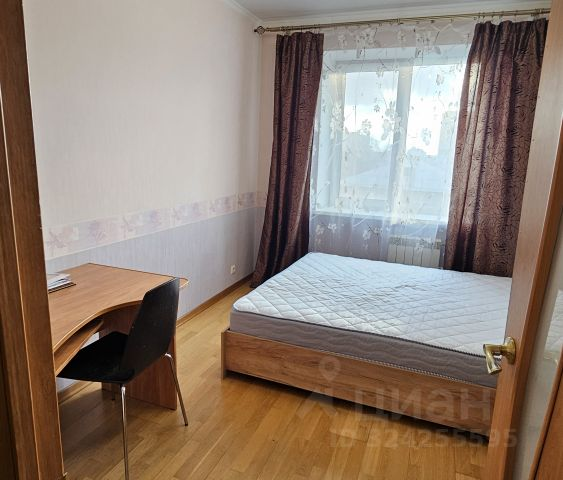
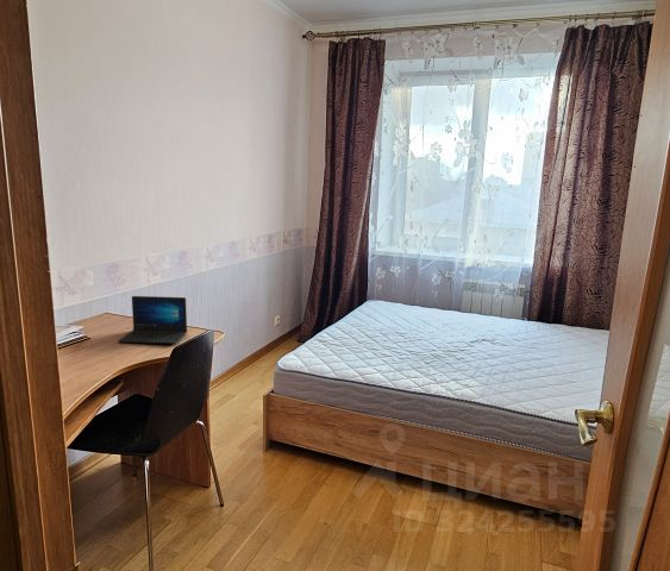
+ laptop (152, 319)
